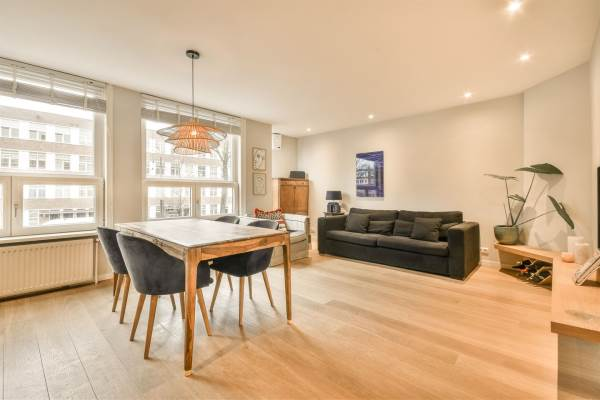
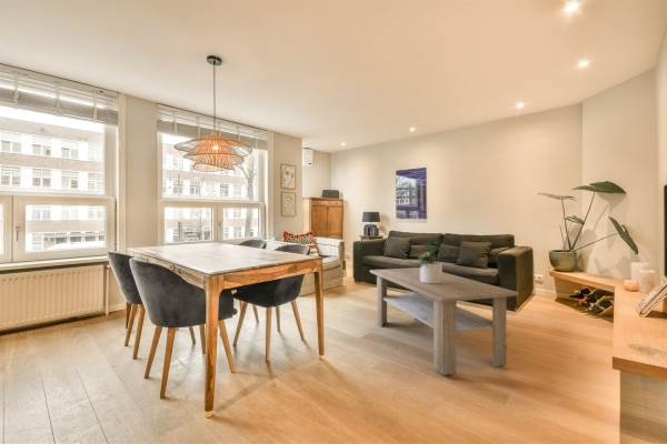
+ coffee table (430, 310)
+ potted plant (432, 261)
